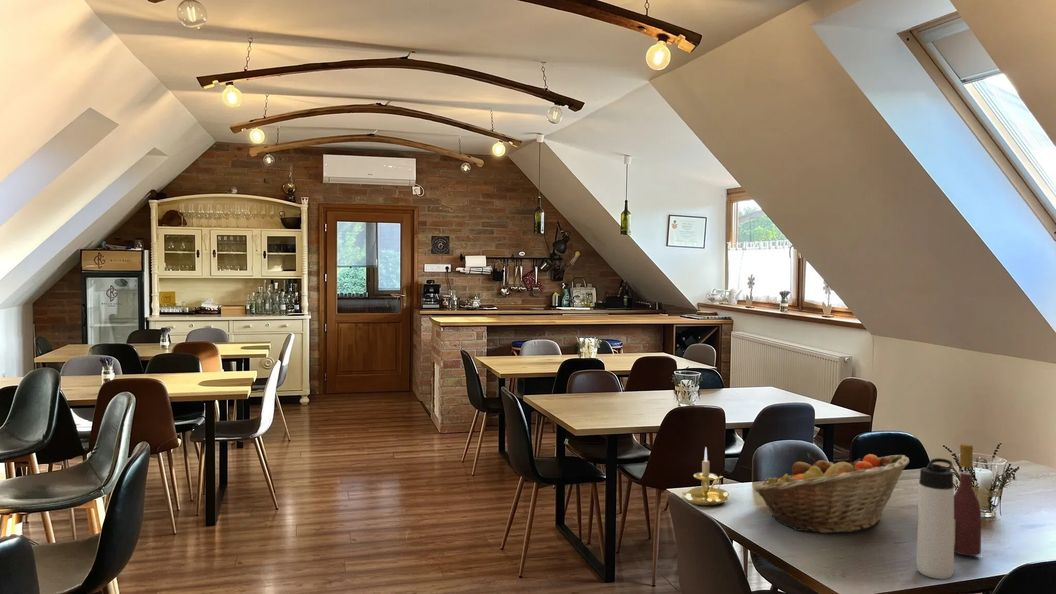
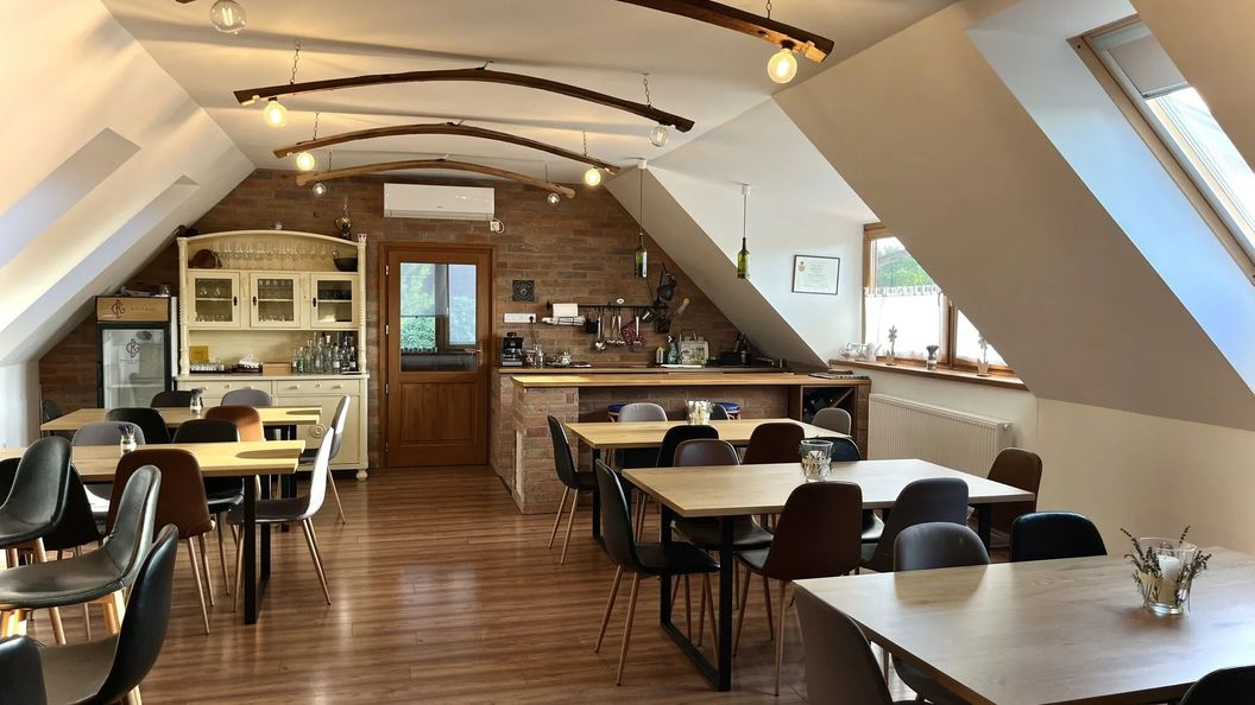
- wine bottle (965, 499)
- fruit basket (831, 485)
- candle holder (707, 472)
- thermos bottle (937, 517)
